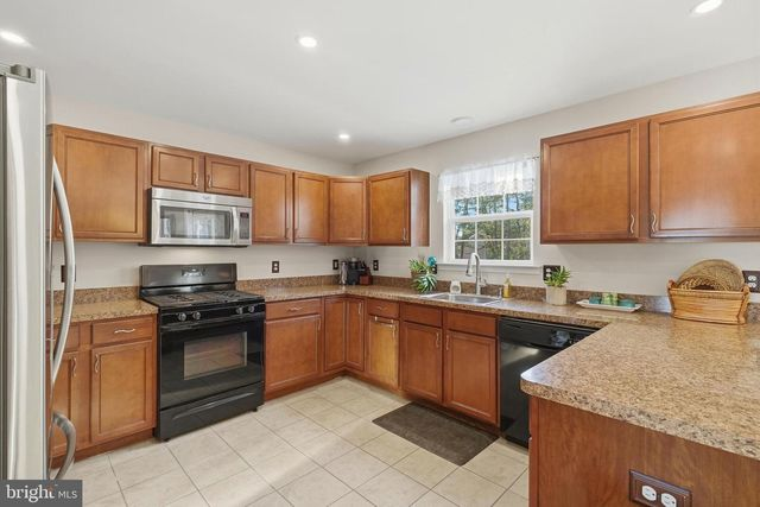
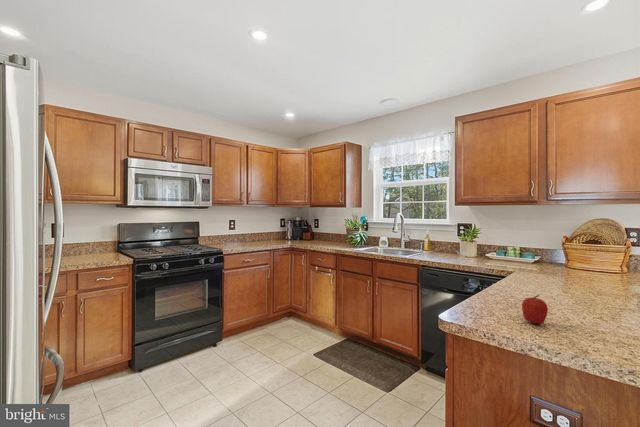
+ fruit (534, 309)
